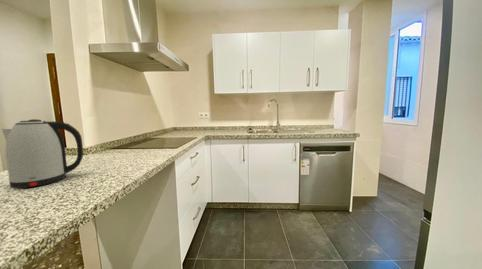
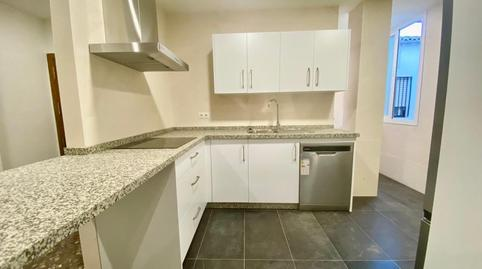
- kettle (46, 149)
